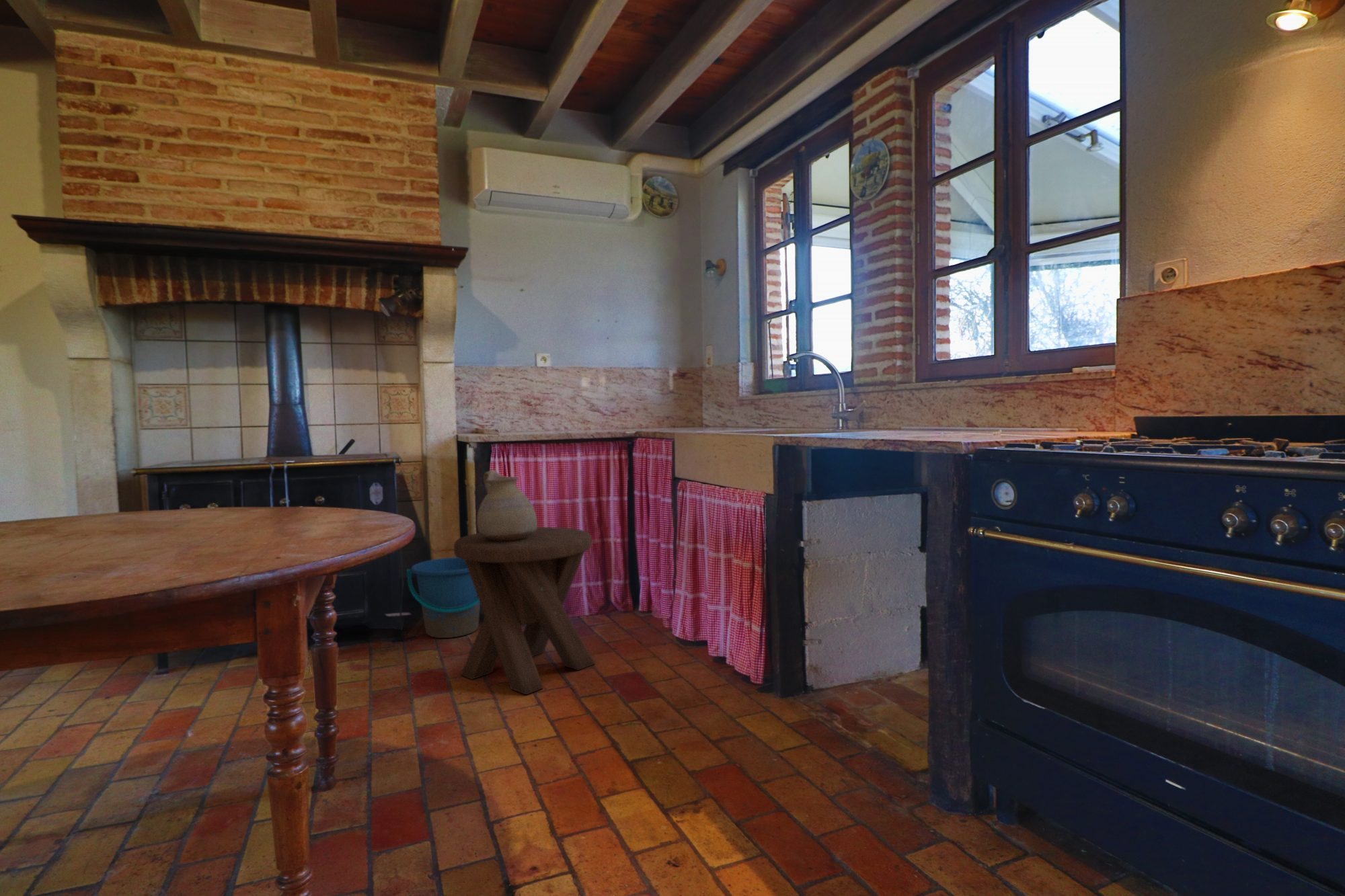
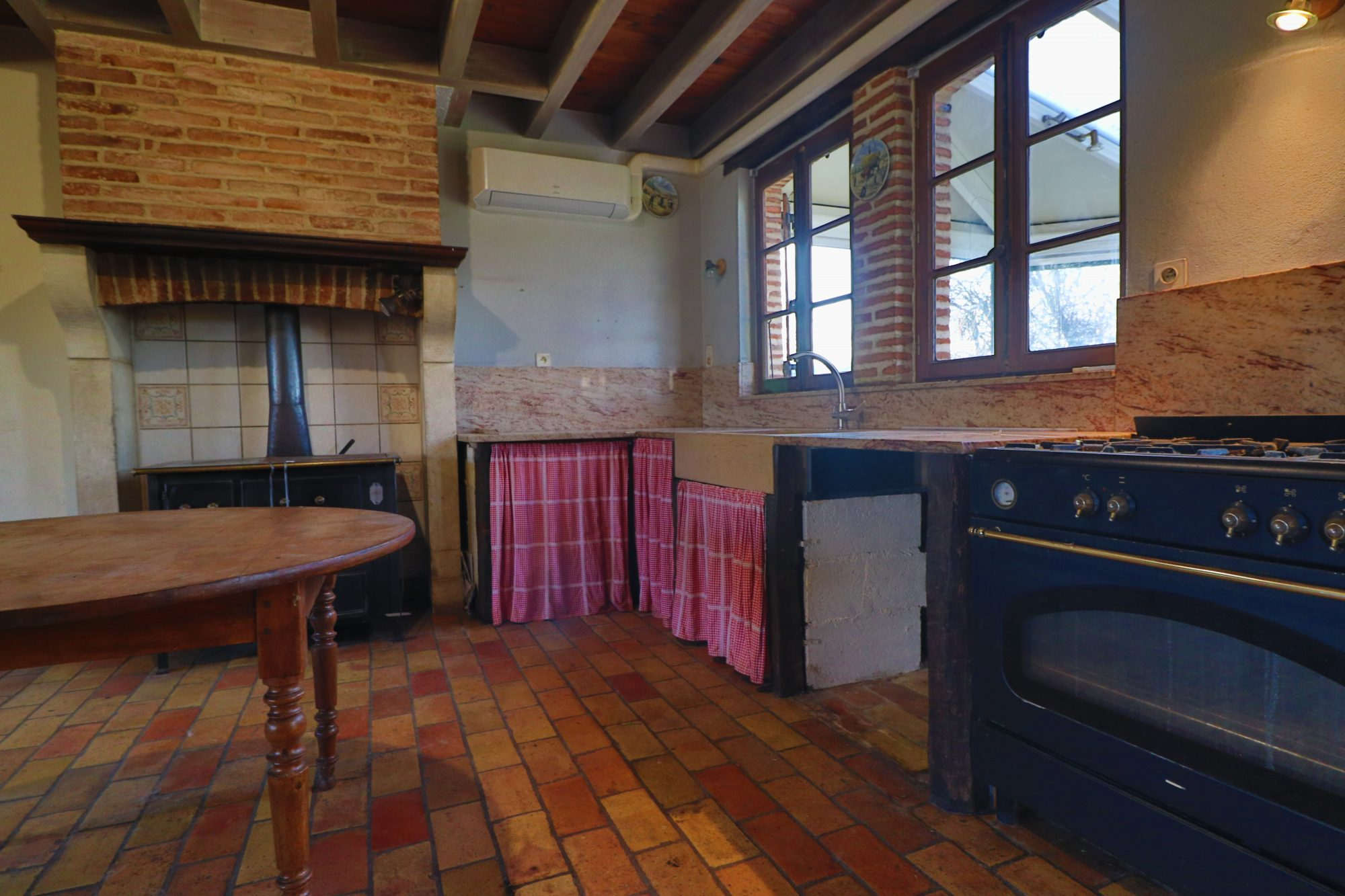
- bucket (451, 597)
- ceramic pitcher (505, 503)
- music stool (526, 603)
